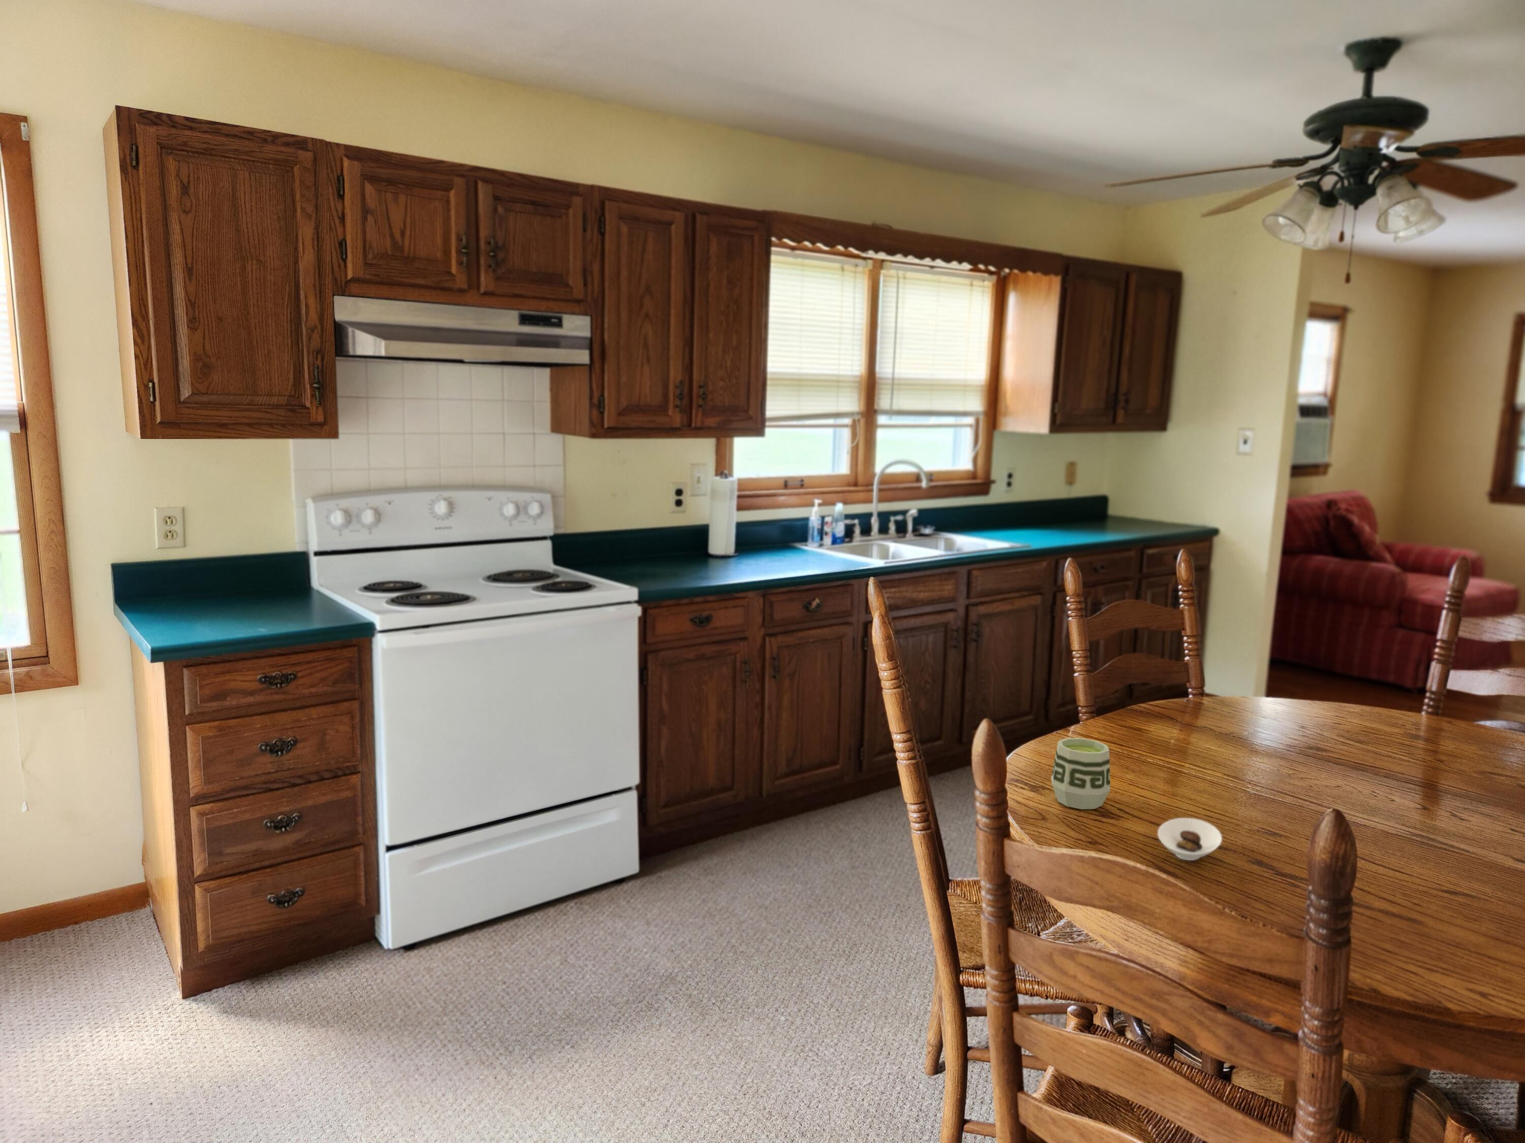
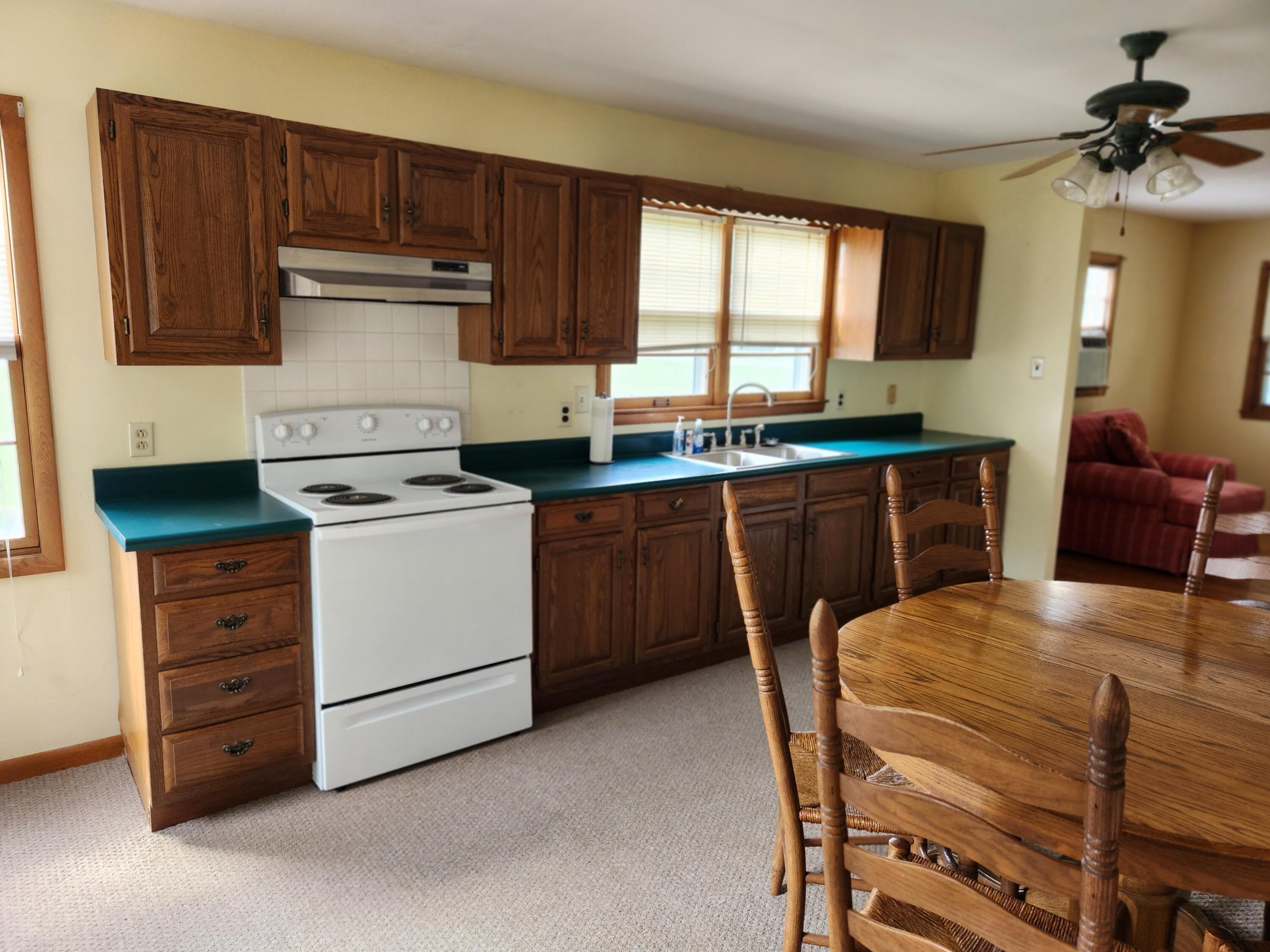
- saucer (1189, 842)
- cup (1081, 773)
